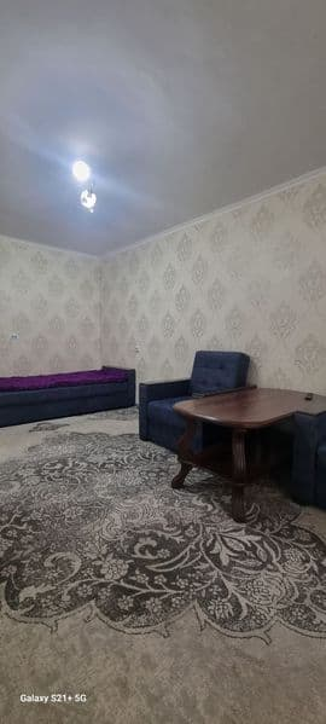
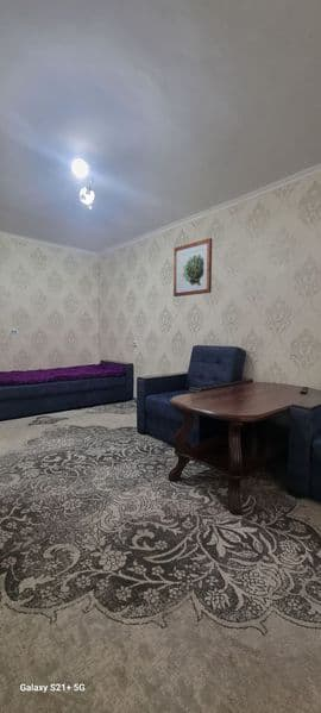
+ wall art (191, 269)
